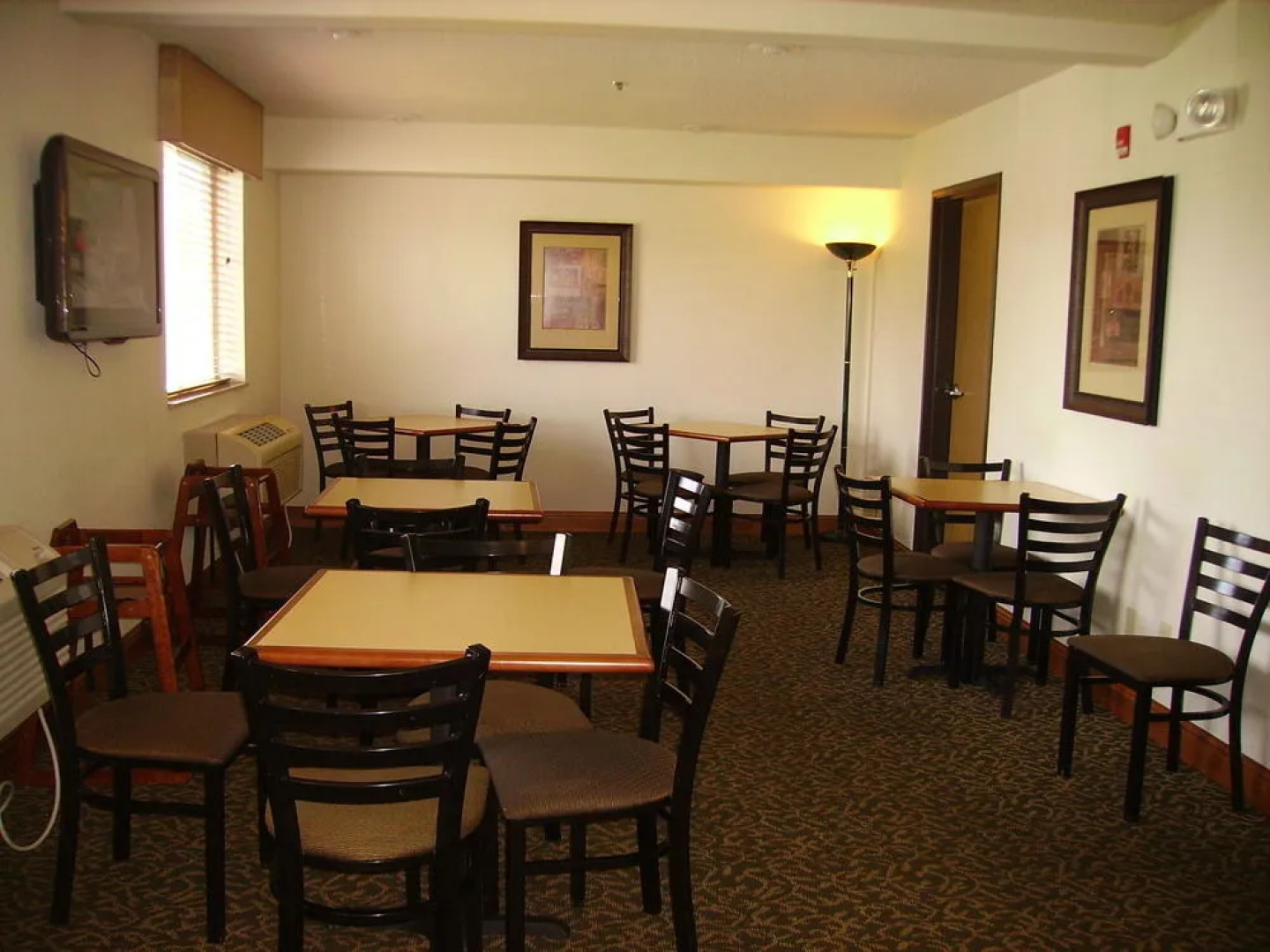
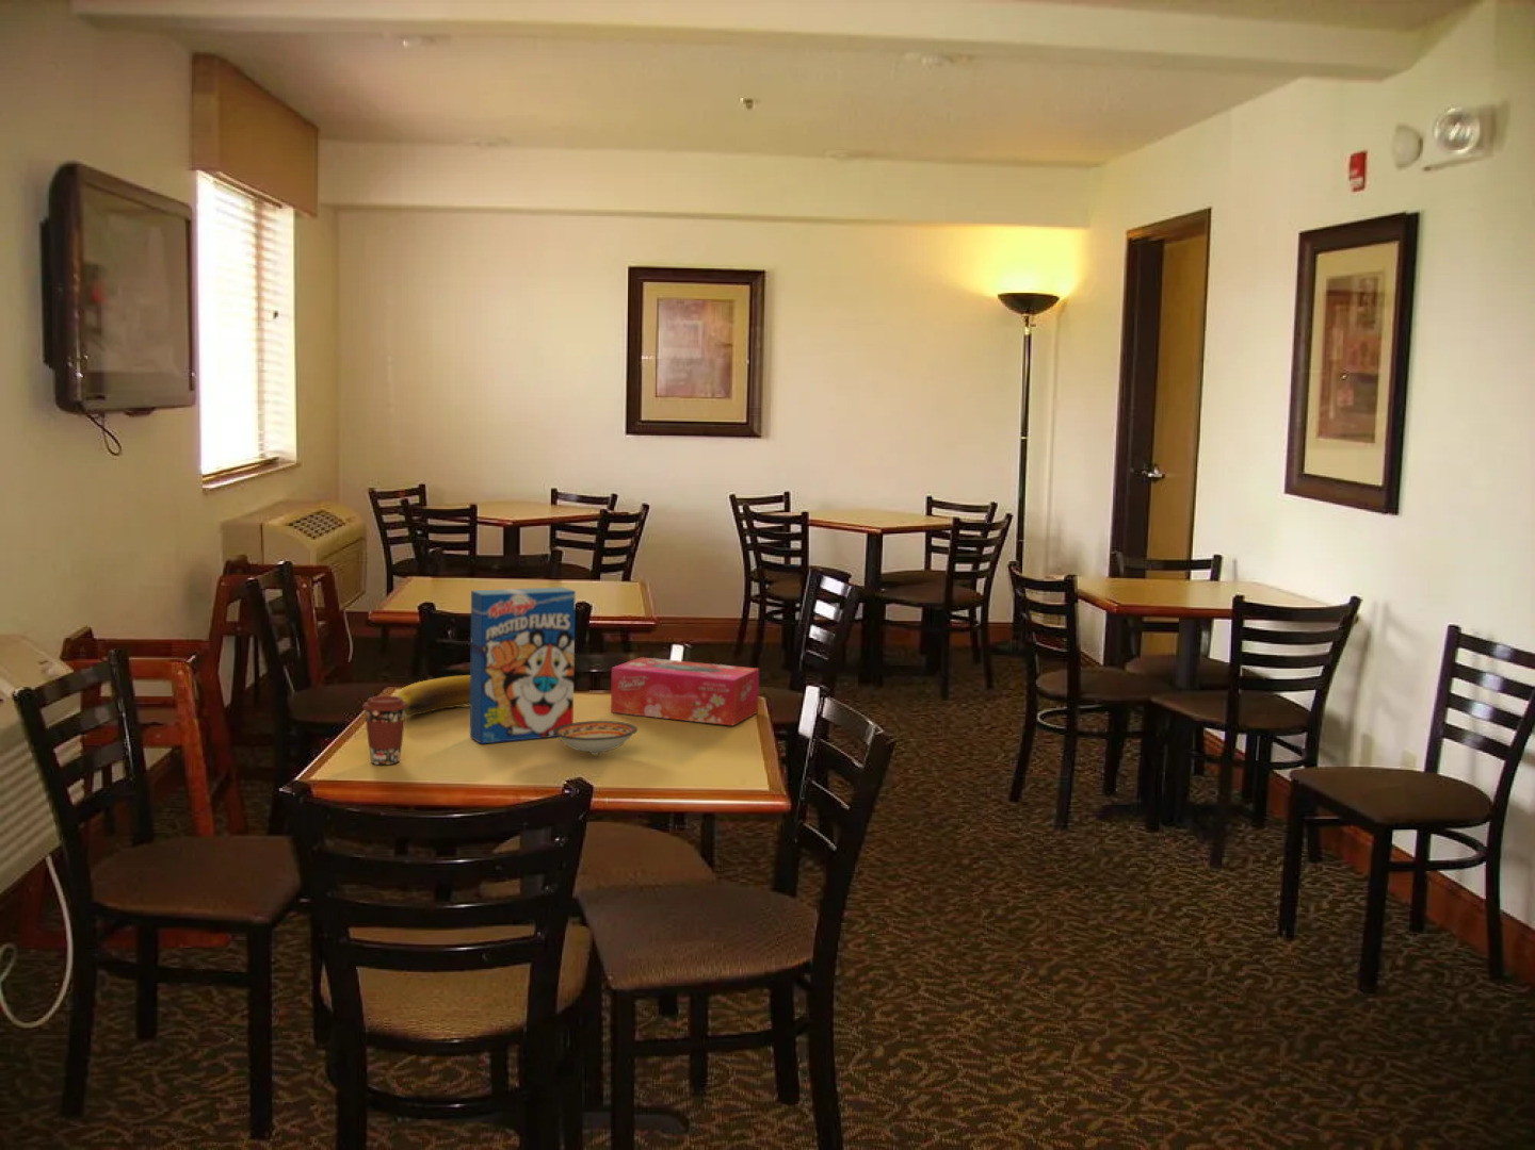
+ tissue box (685, 690)
+ banana (445, 697)
+ coffee cup (384, 730)
+ cereal box (522, 663)
+ bowl (595, 742)
